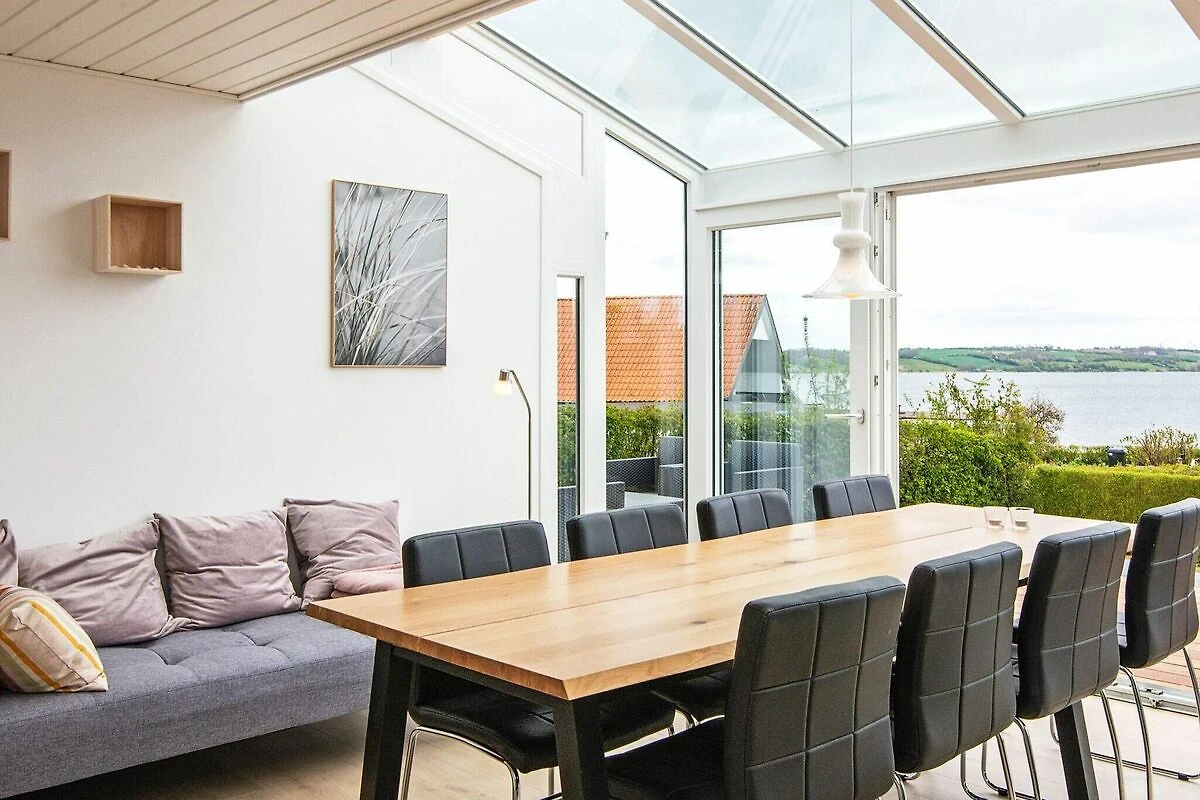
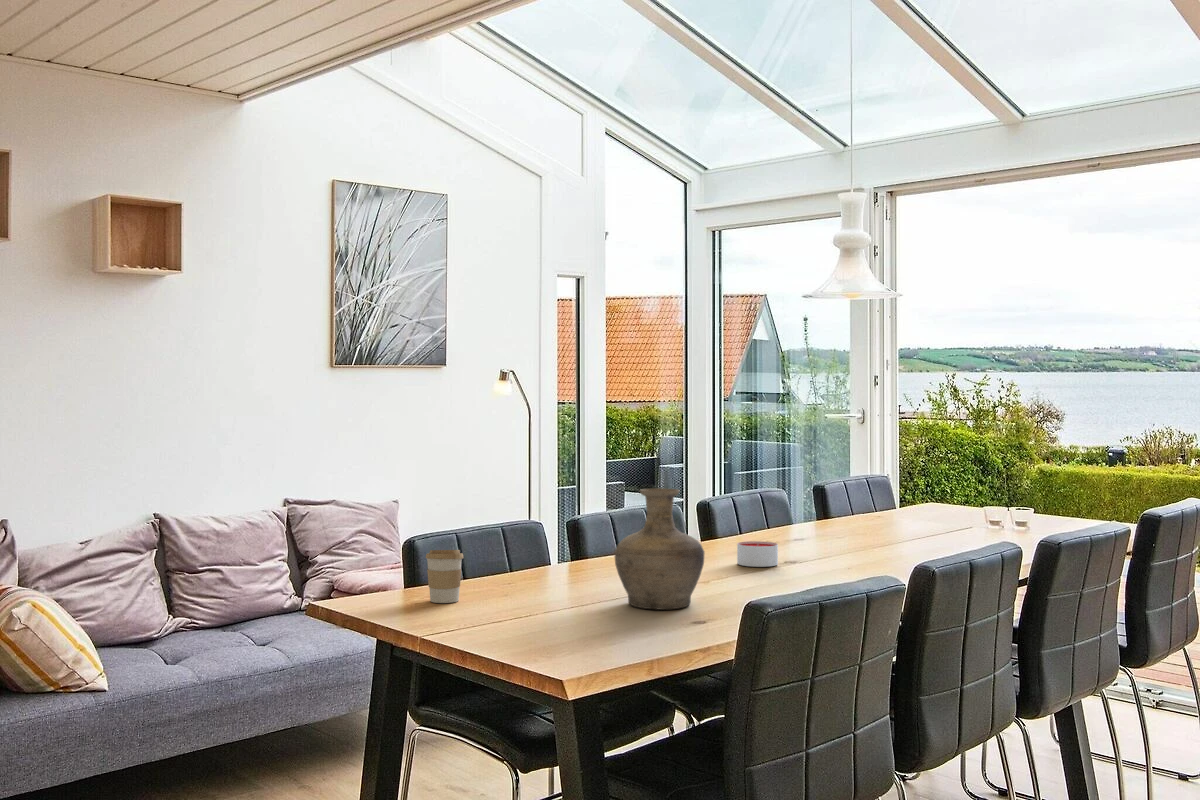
+ candle (757, 553)
+ vase (659, 546)
+ coffee cup (444, 574)
